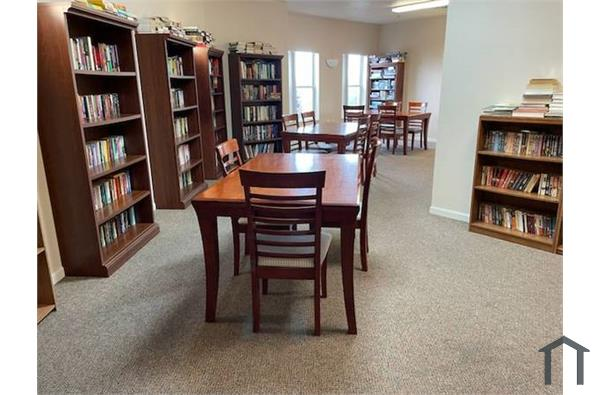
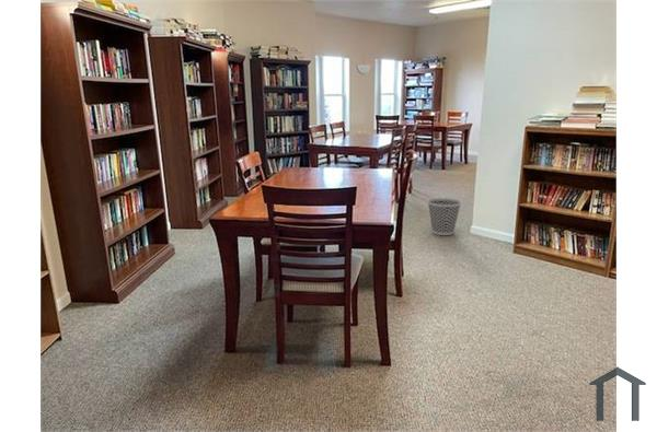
+ wastebasket (443, 217)
